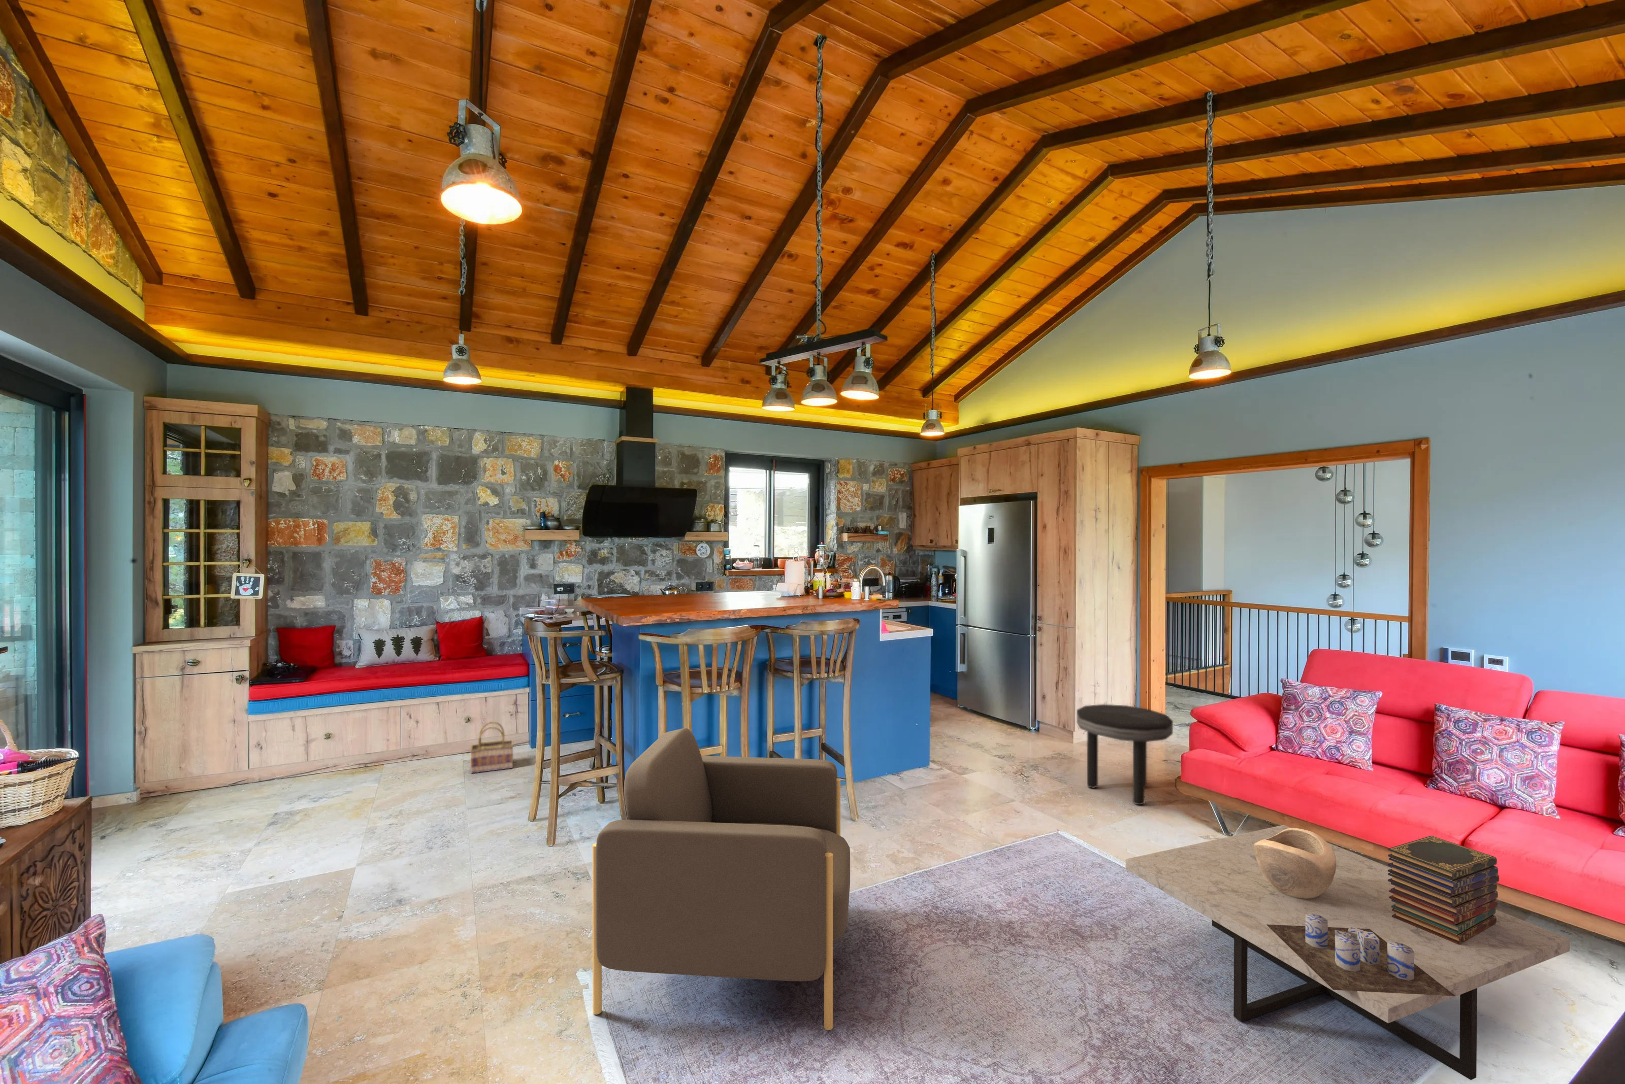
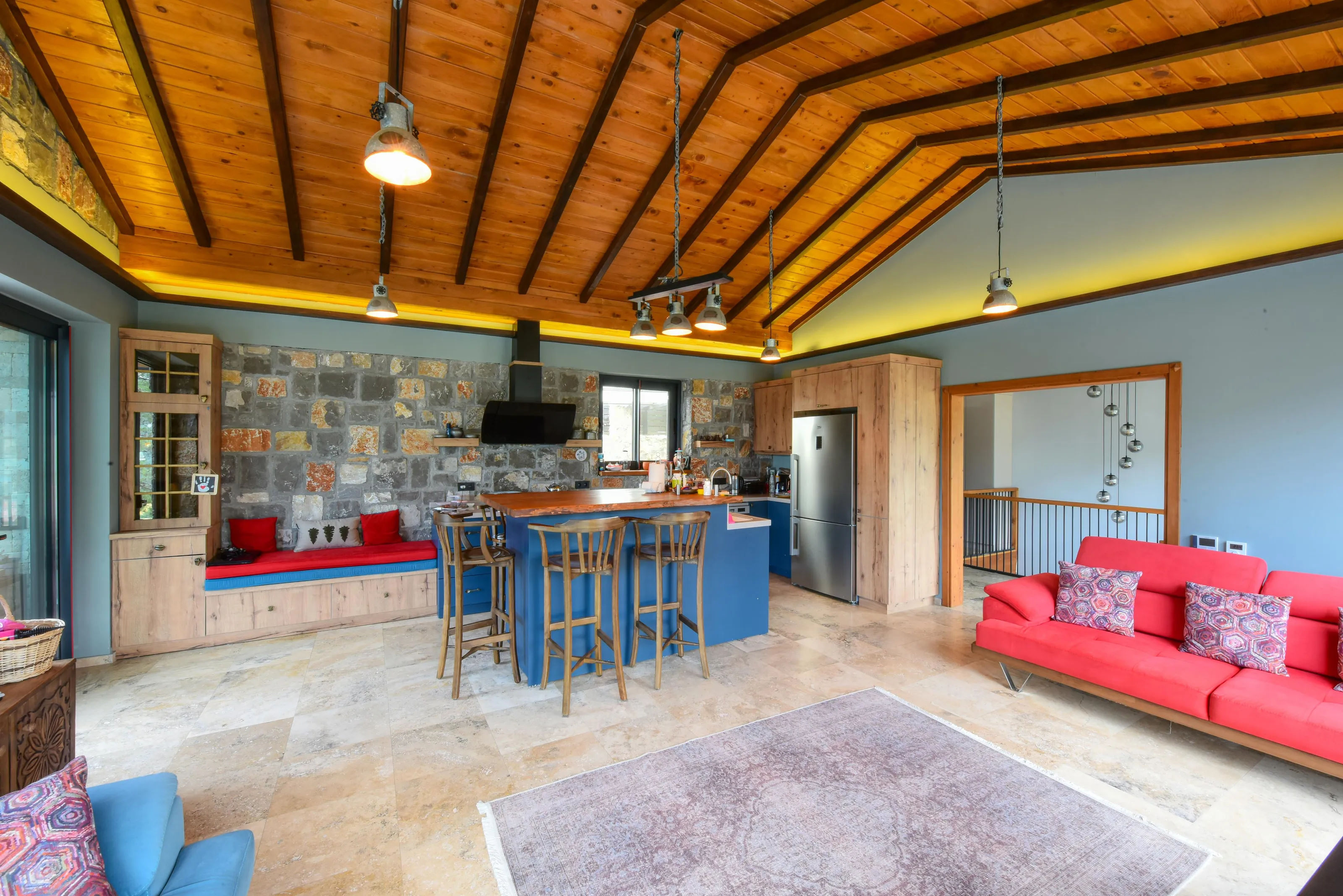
- coffee table (1327, 927)
- side table (1133, 754)
- candle (1353, 944)
- armchair (737, 851)
- book stack (1441, 886)
- decorative bowl (1293, 863)
- basket (492, 745)
